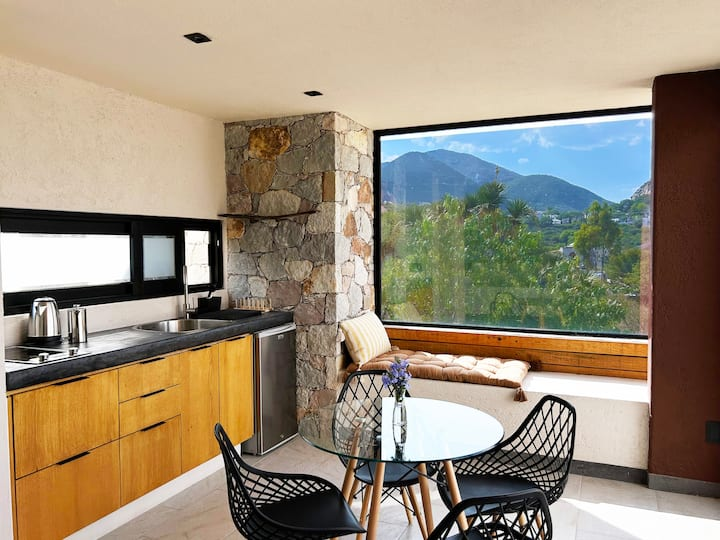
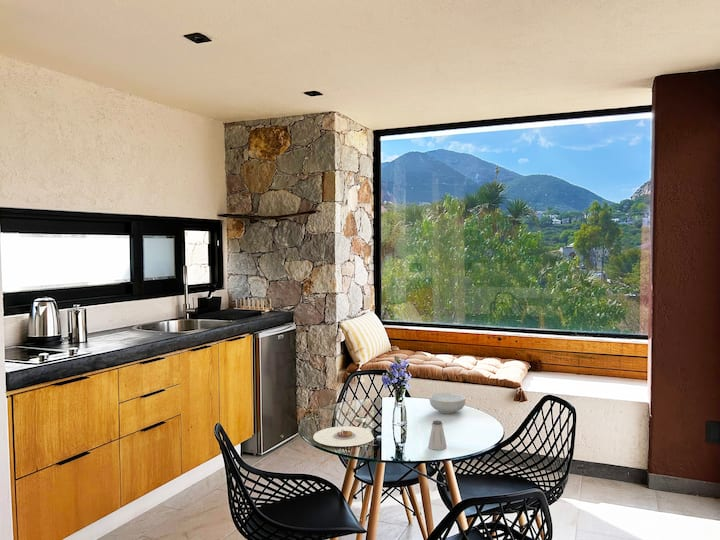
+ saltshaker (437, 434)
+ plate (344, 433)
+ cereal bowl (447, 403)
